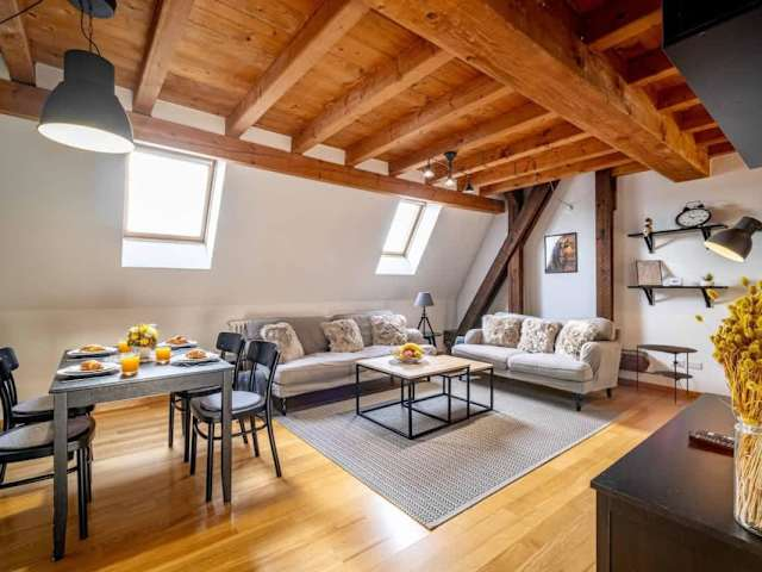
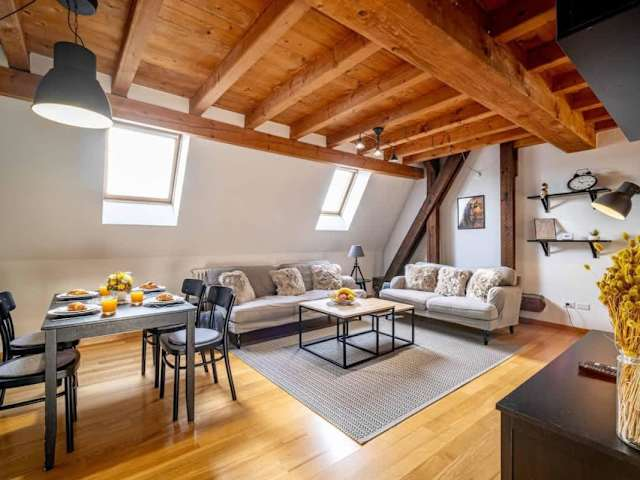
- side table (664, 372)
